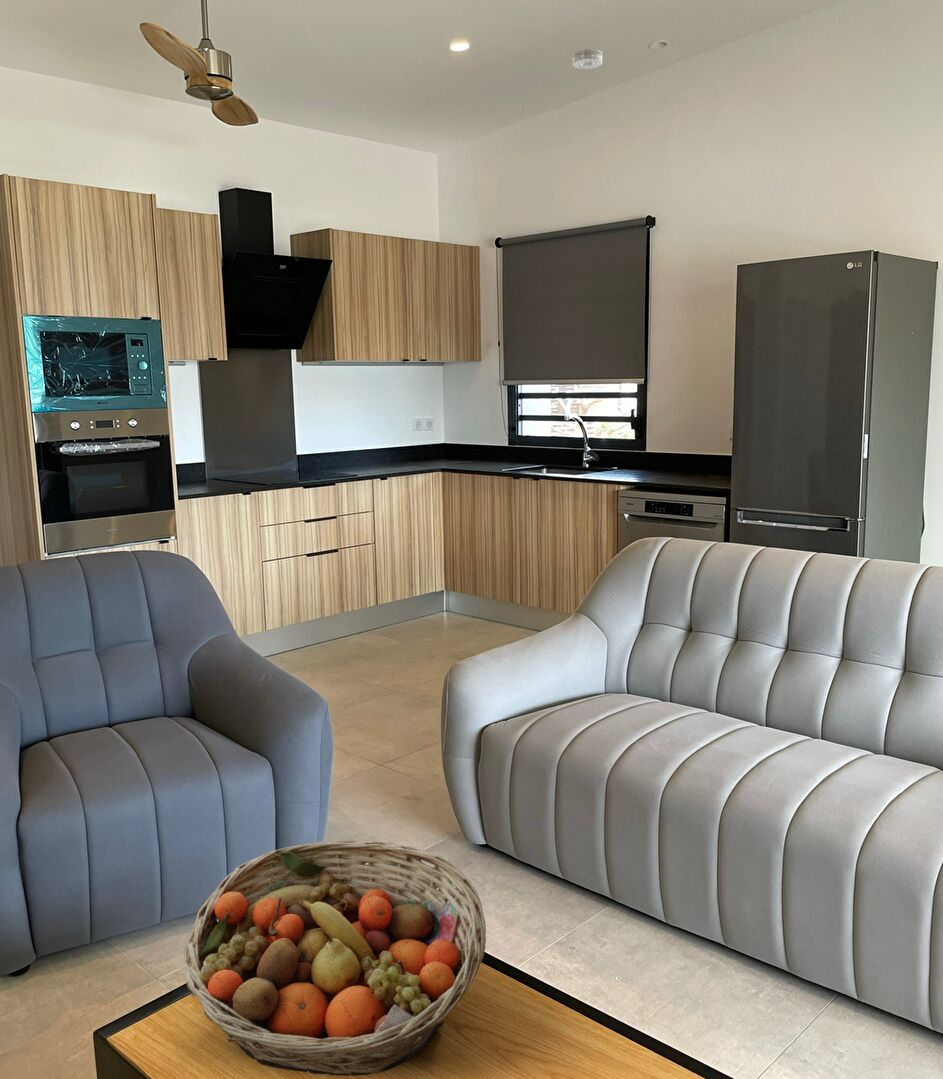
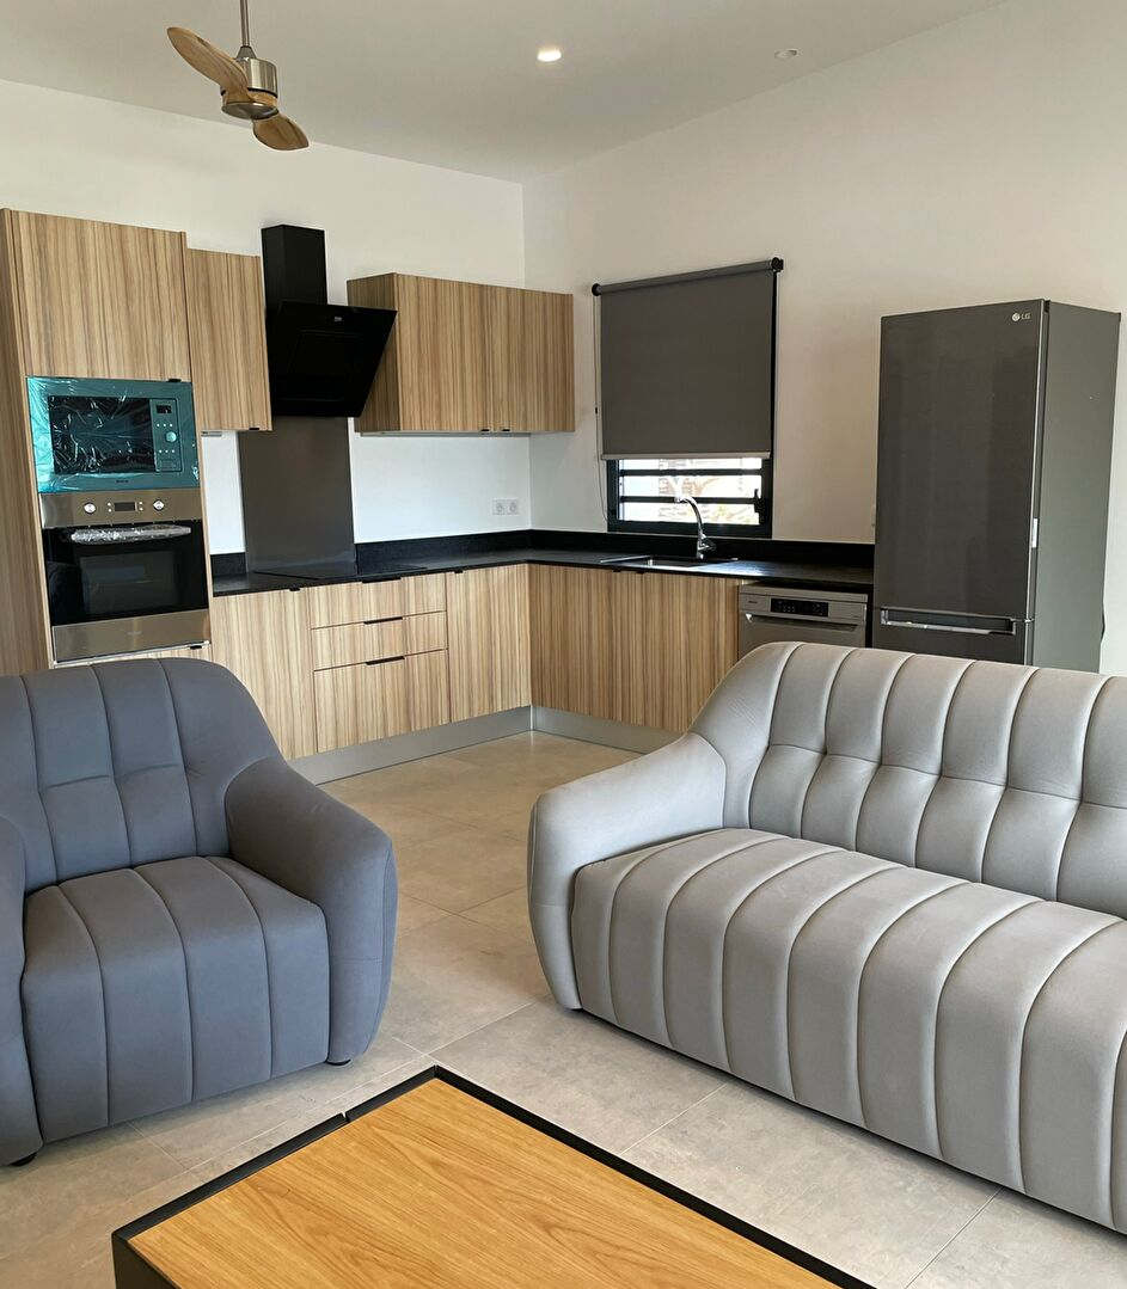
- smoke detector (587, 58)
- fruit basket (336, 952)
